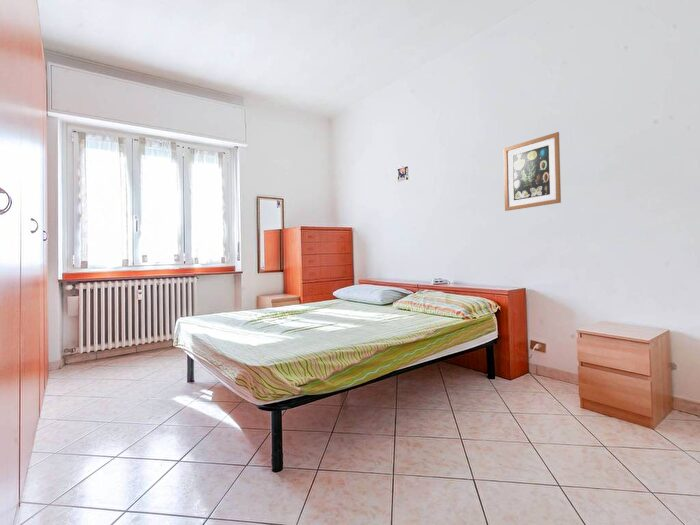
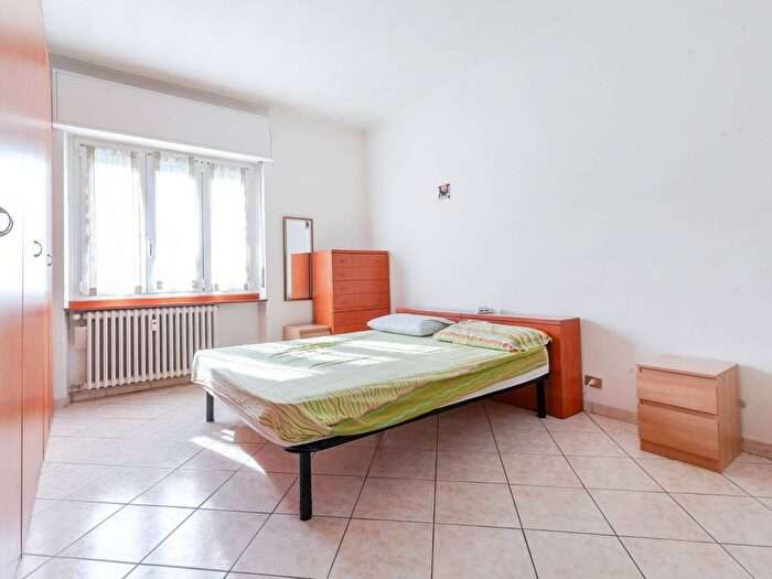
- wall art (530, 173)
